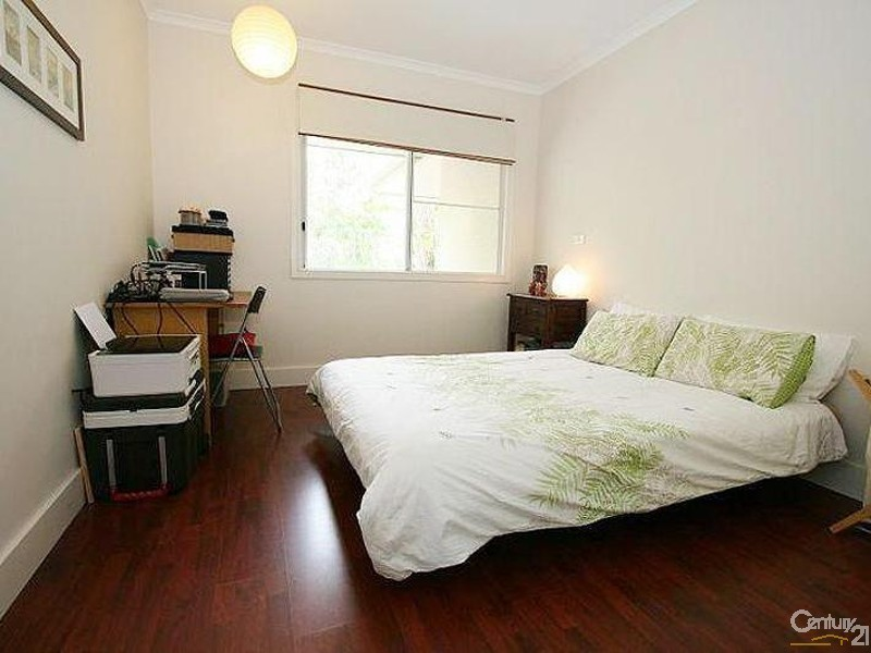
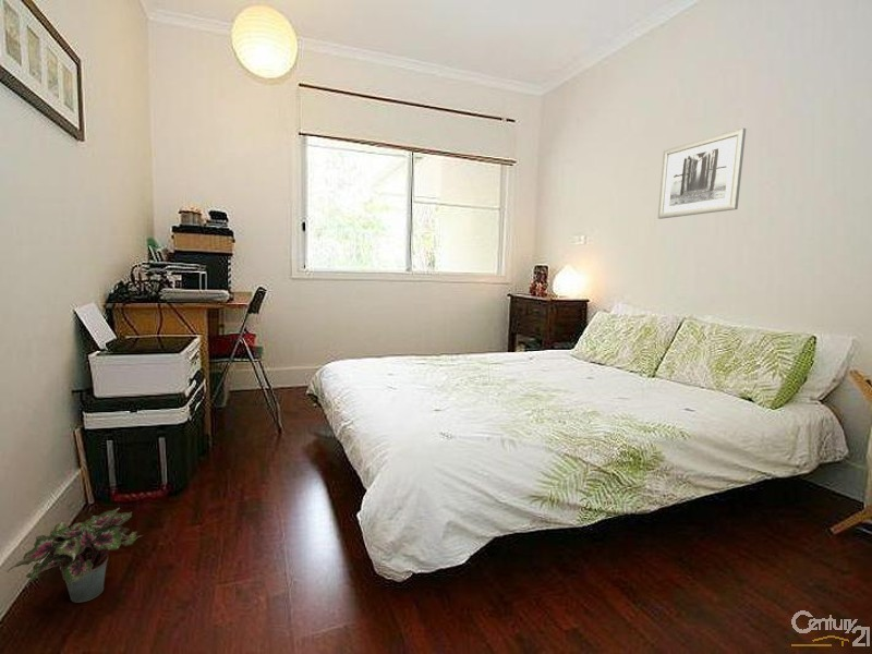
+ potted plant (83, 559)
+ wall art (698, 178)
